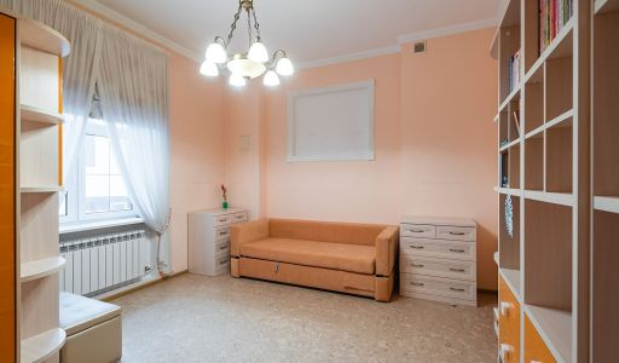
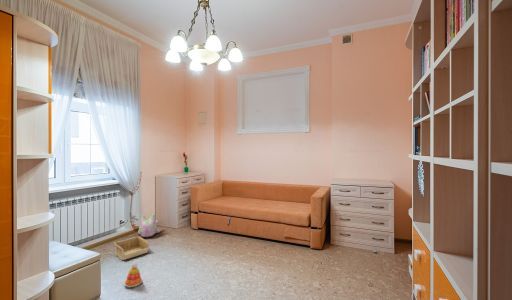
+ stacking toy (133, 273)
+ storage bin (131, 247)
+ plush toy (148, 224)
